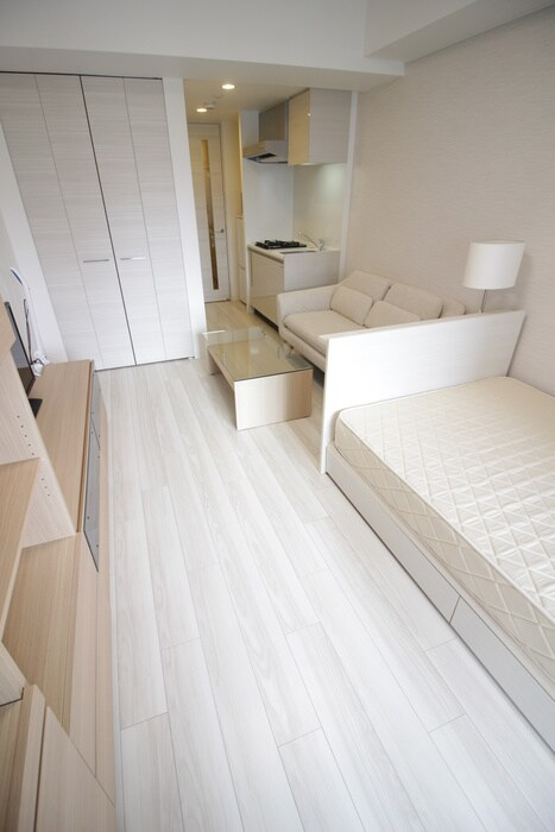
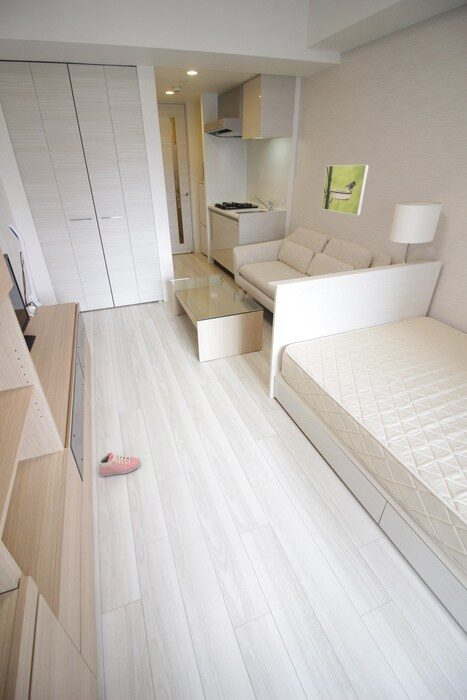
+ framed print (342, 189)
+ sneaker (118, 462)
